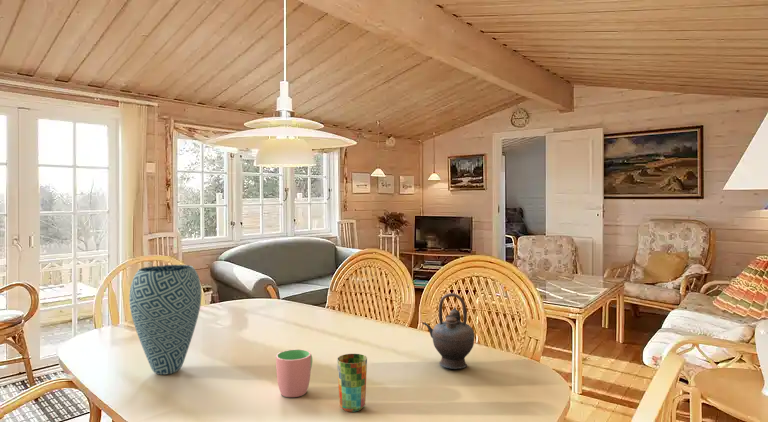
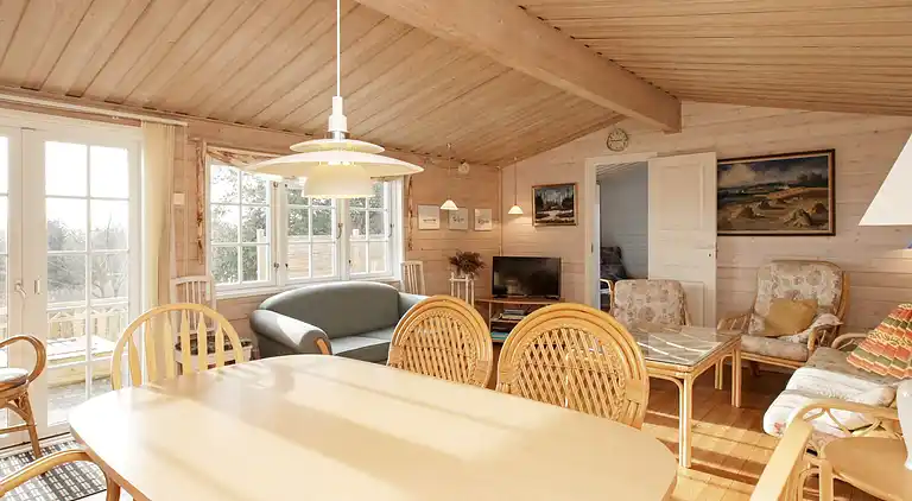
- vase (166, 319)
- teapot (448, 329)
- cup (297, 371)
- cup (352, 382)
